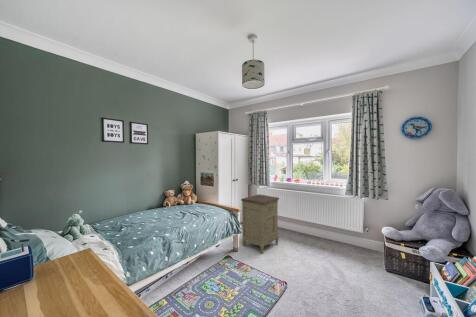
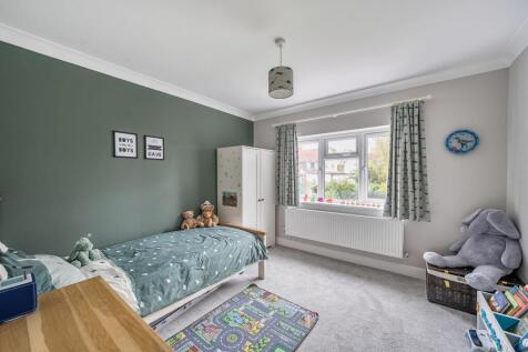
- nightstand (262, 222)
